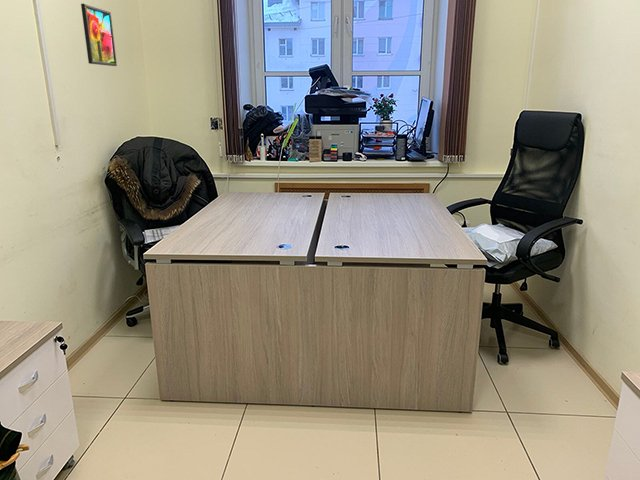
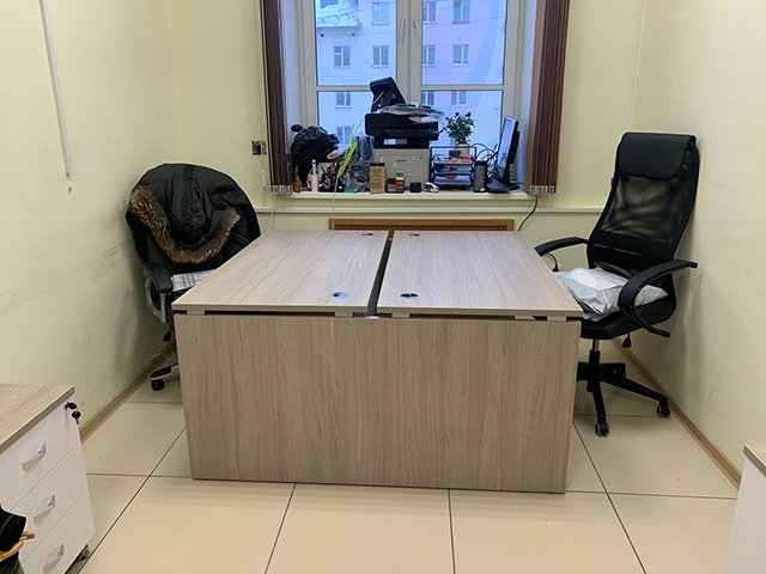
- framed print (100, 36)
